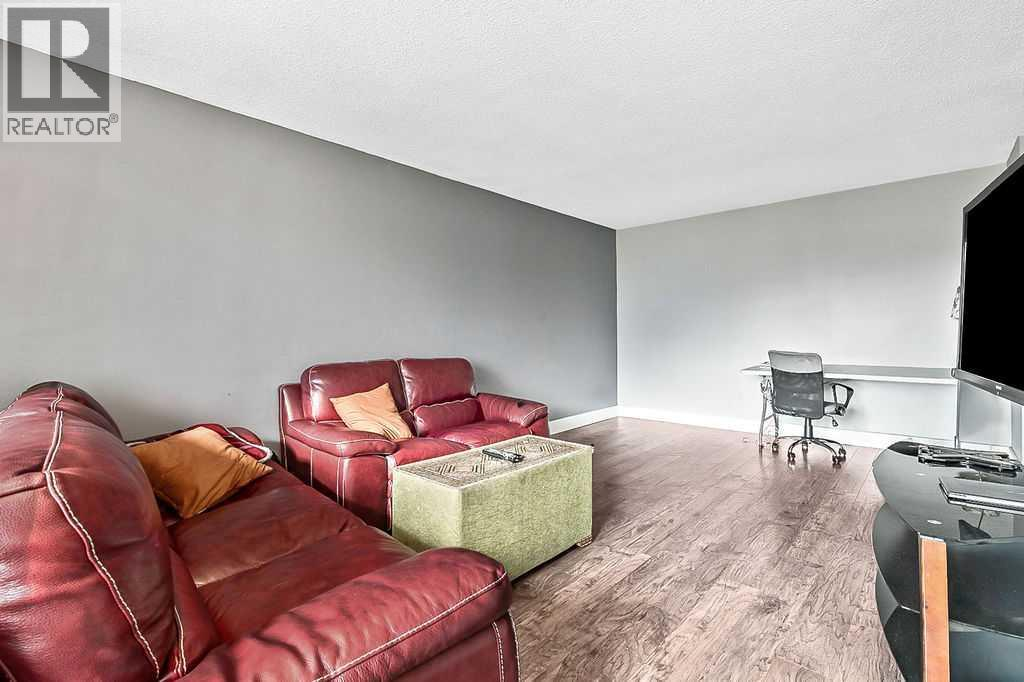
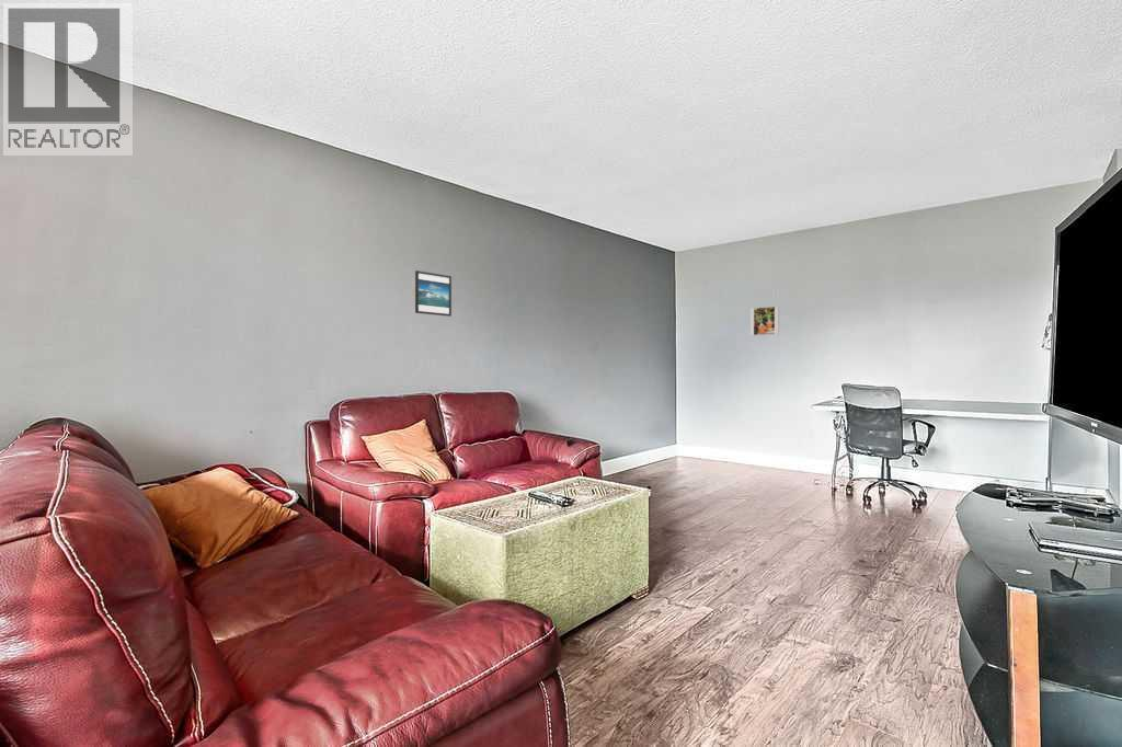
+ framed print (433, 294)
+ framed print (764, 321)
